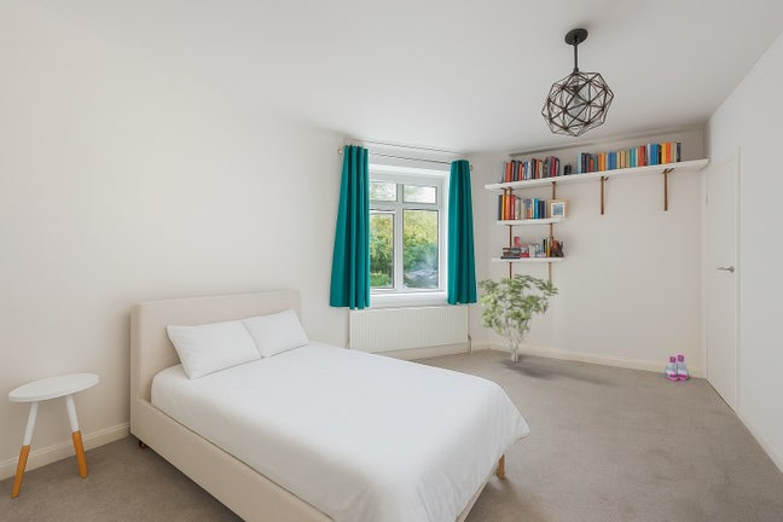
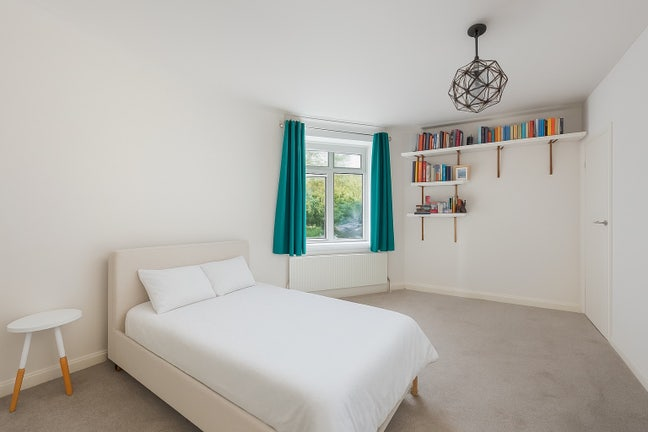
- boots (677, 366)
- shrub (515, 318)
